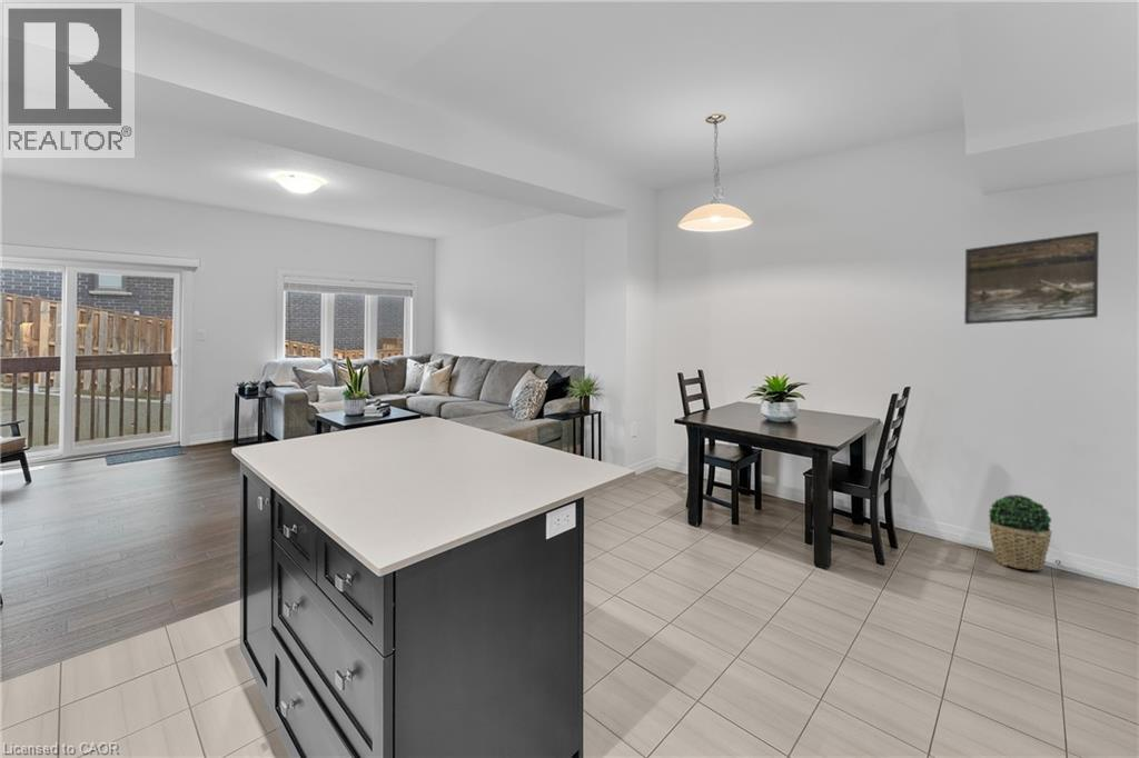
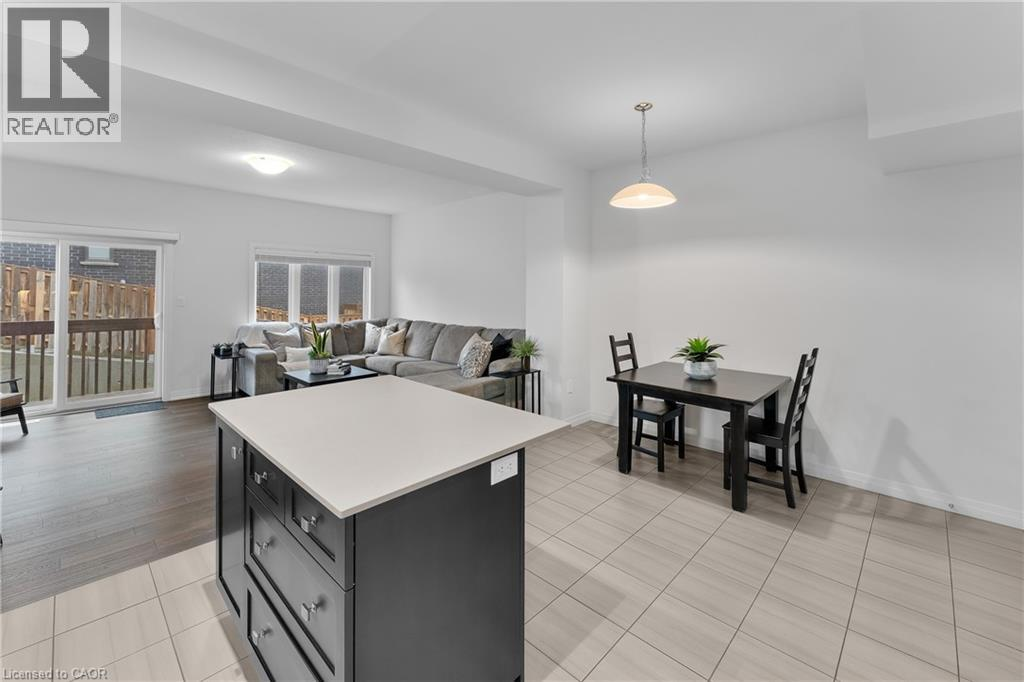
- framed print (1027, 280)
- potted plant (1018, 530)
